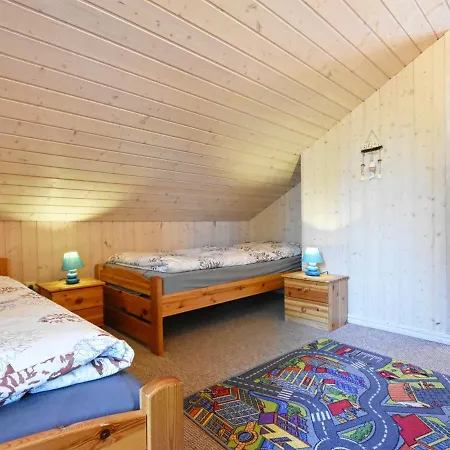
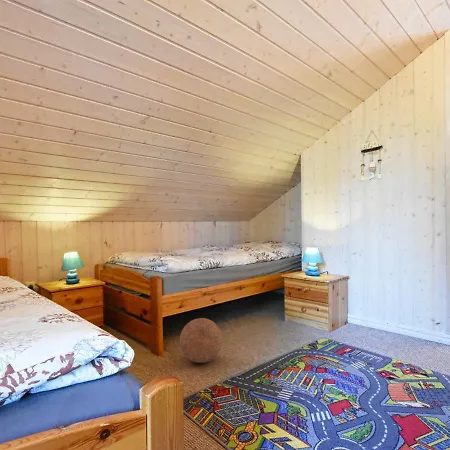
+ decorative ball (201, 340)
